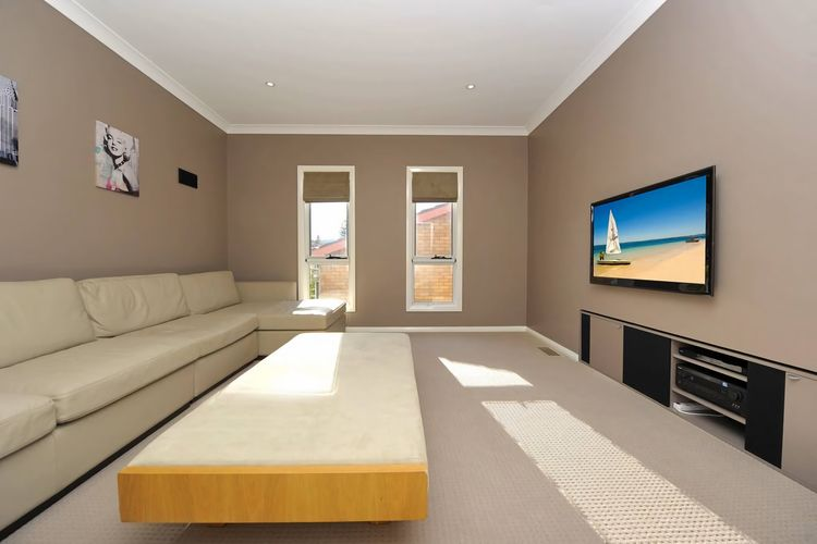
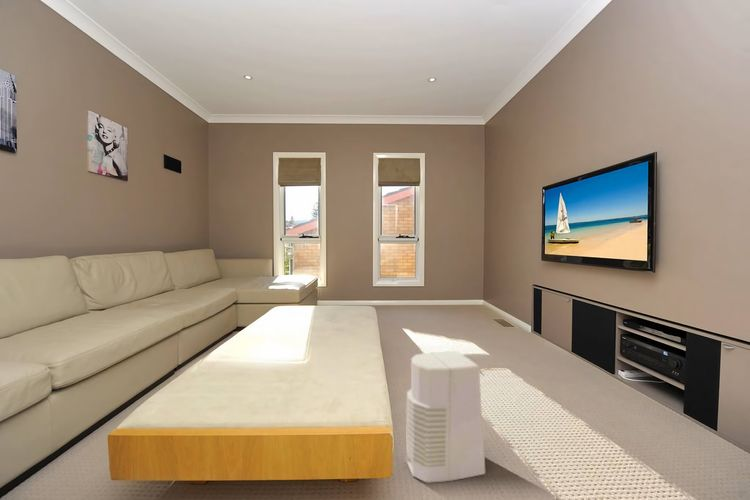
+ speaker (444, 411)
